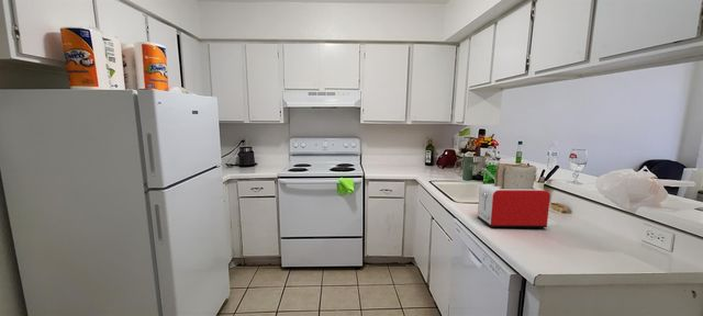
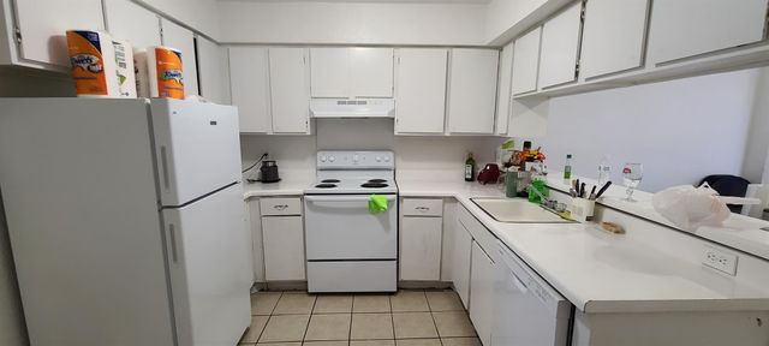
- toaster (510, 193)
